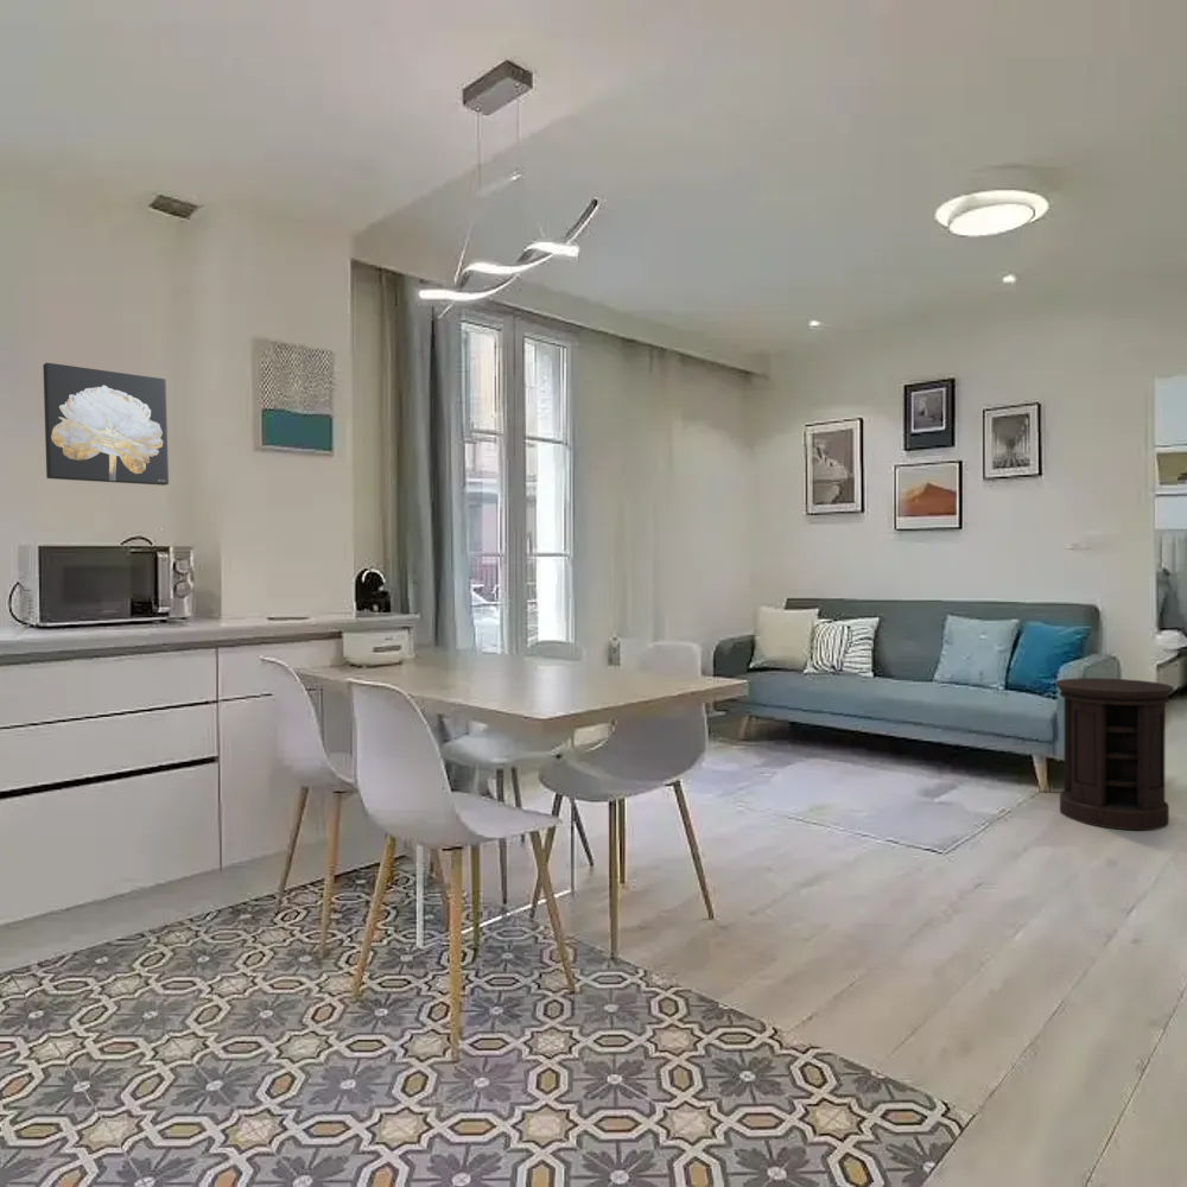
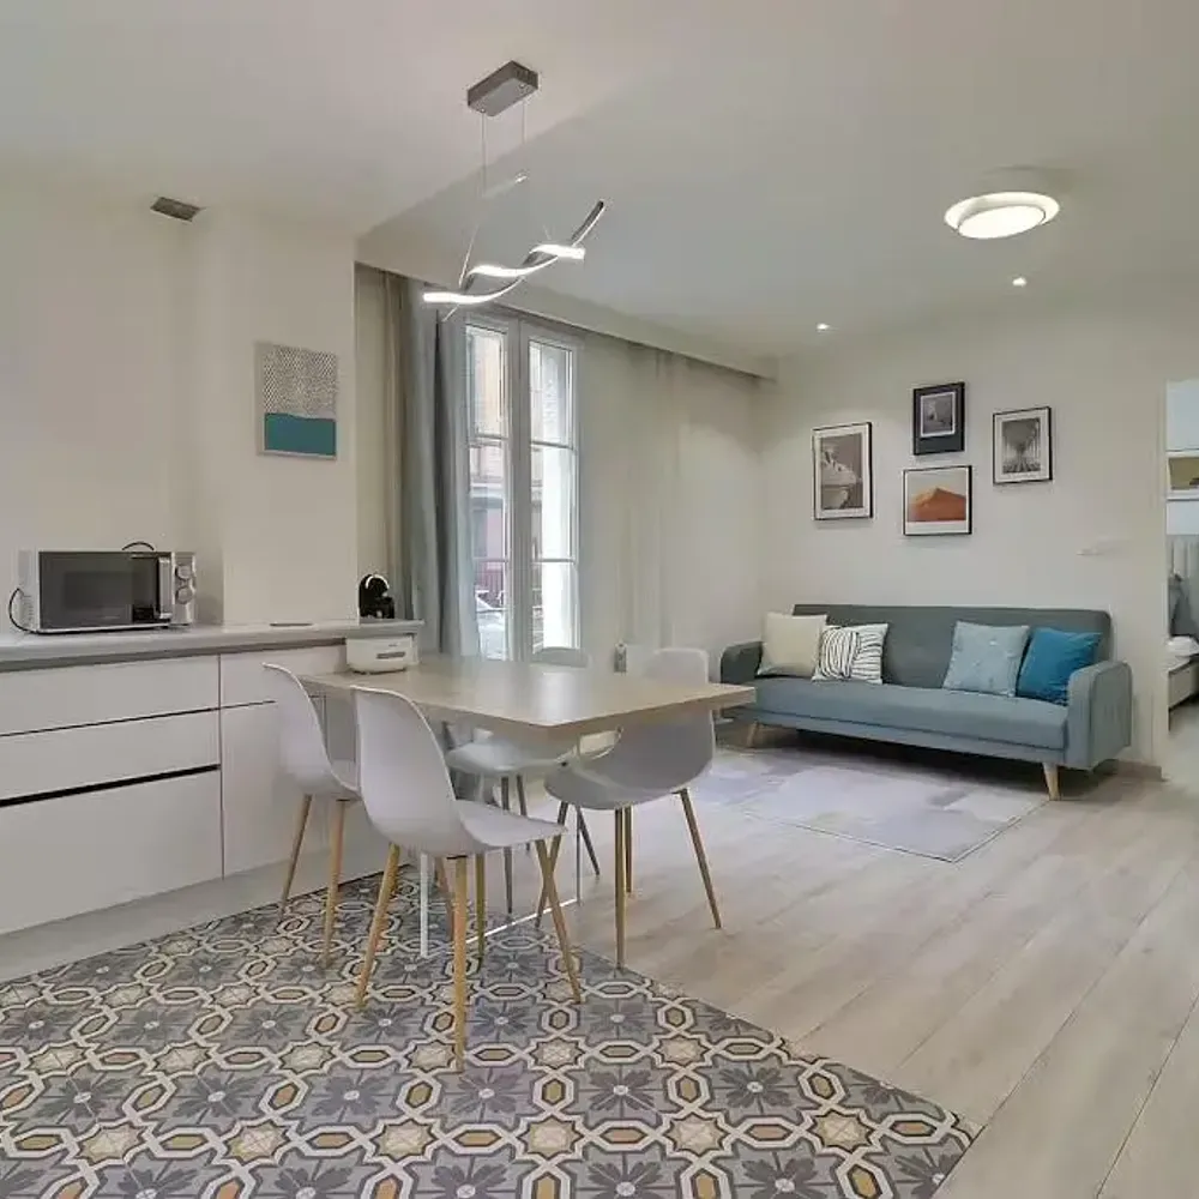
- side table (1112, 750)
- wall art (108, 426)
